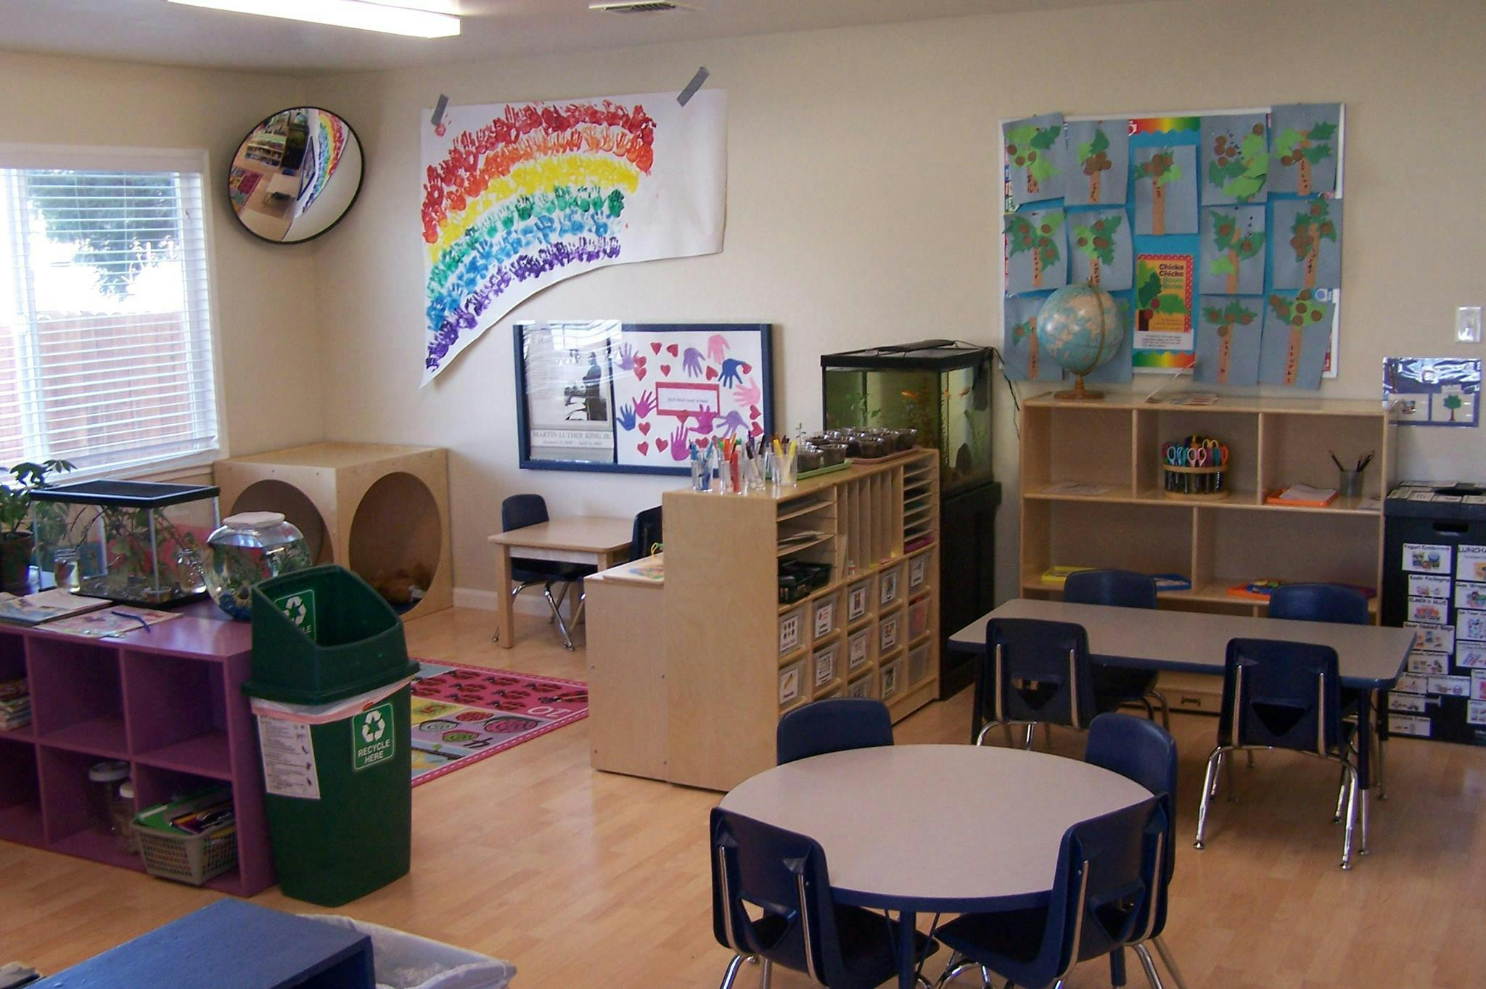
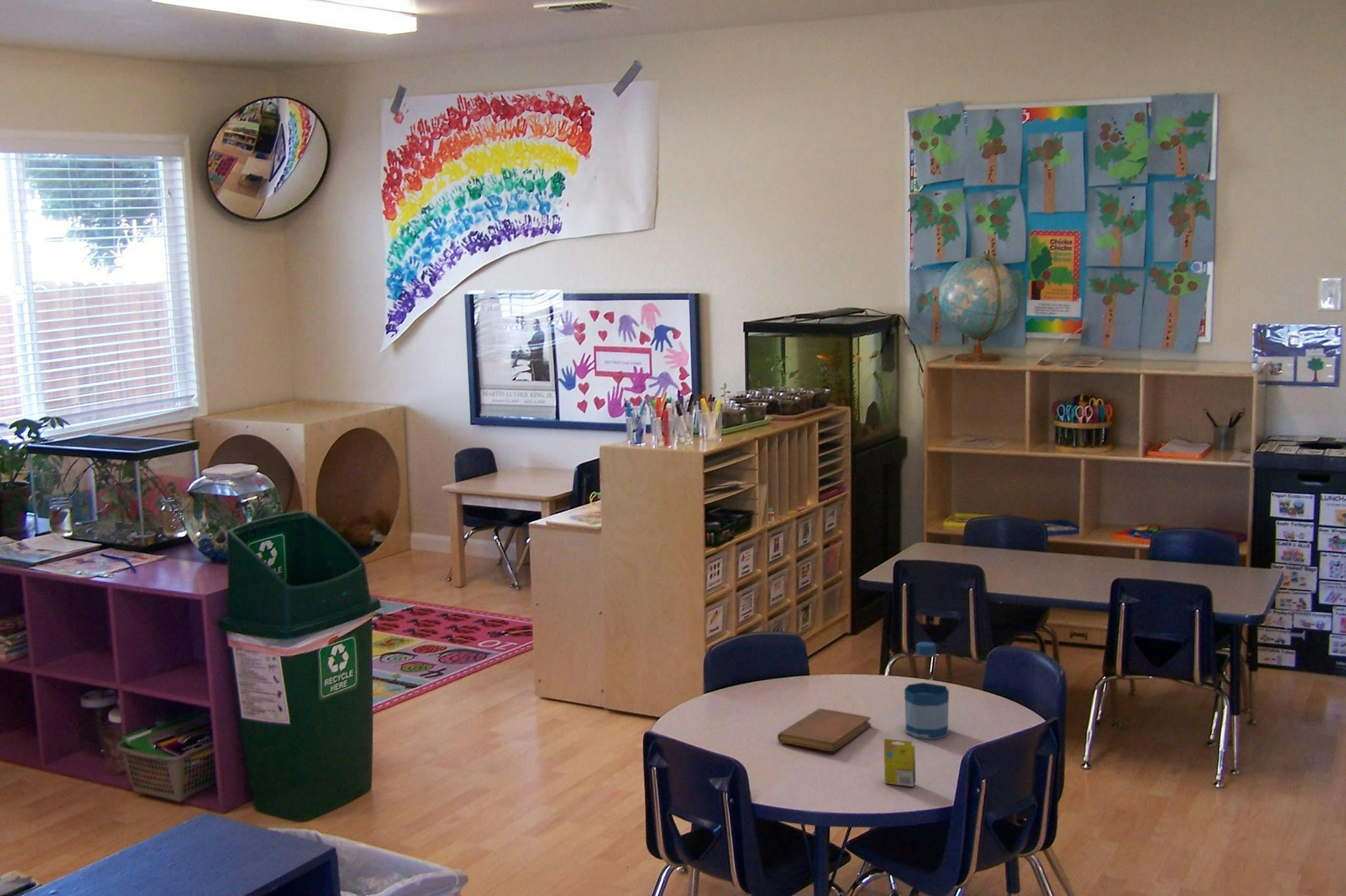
+ crayon box (900, 761)
+ bottle (927, 688)
+ notebook (825, 728)
